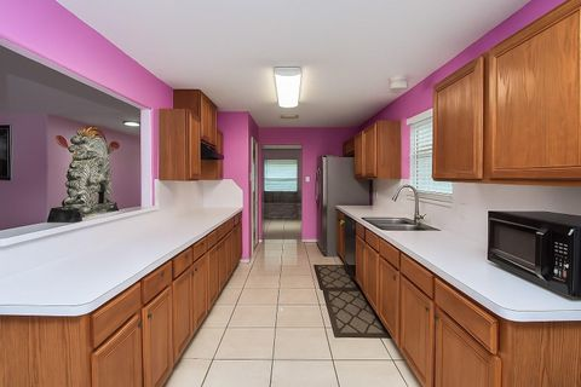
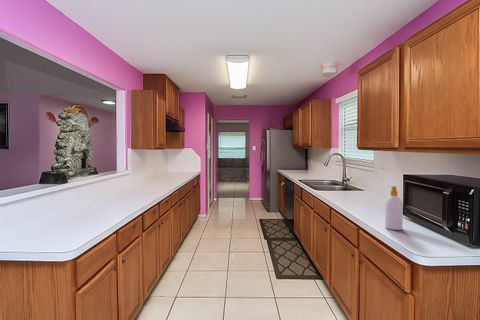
+ soap bottle (393, 207)
